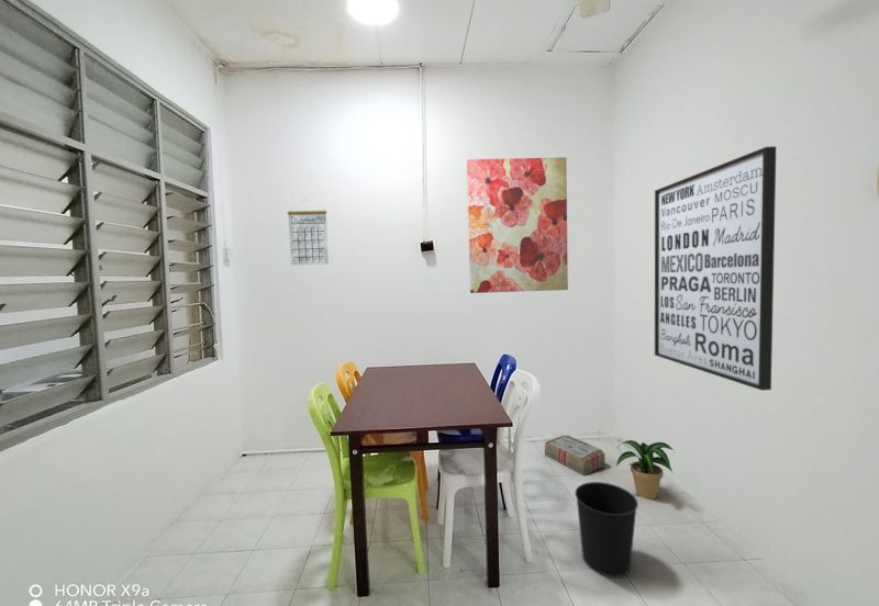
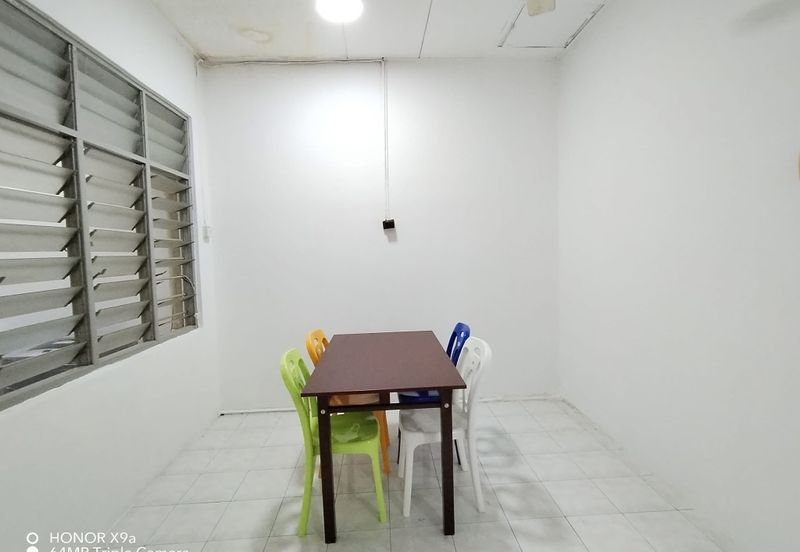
- wall art (518, 225)
- carton (574, 452)
- calendar (308, 231)
- potted plant (646, 469)
- wall art (702, 272)
- wastebasket (605, 528)
